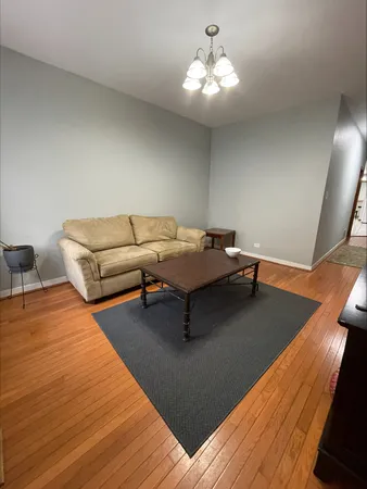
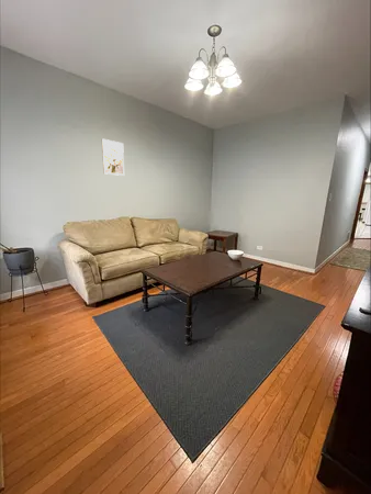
+ wall art (113, 158)
